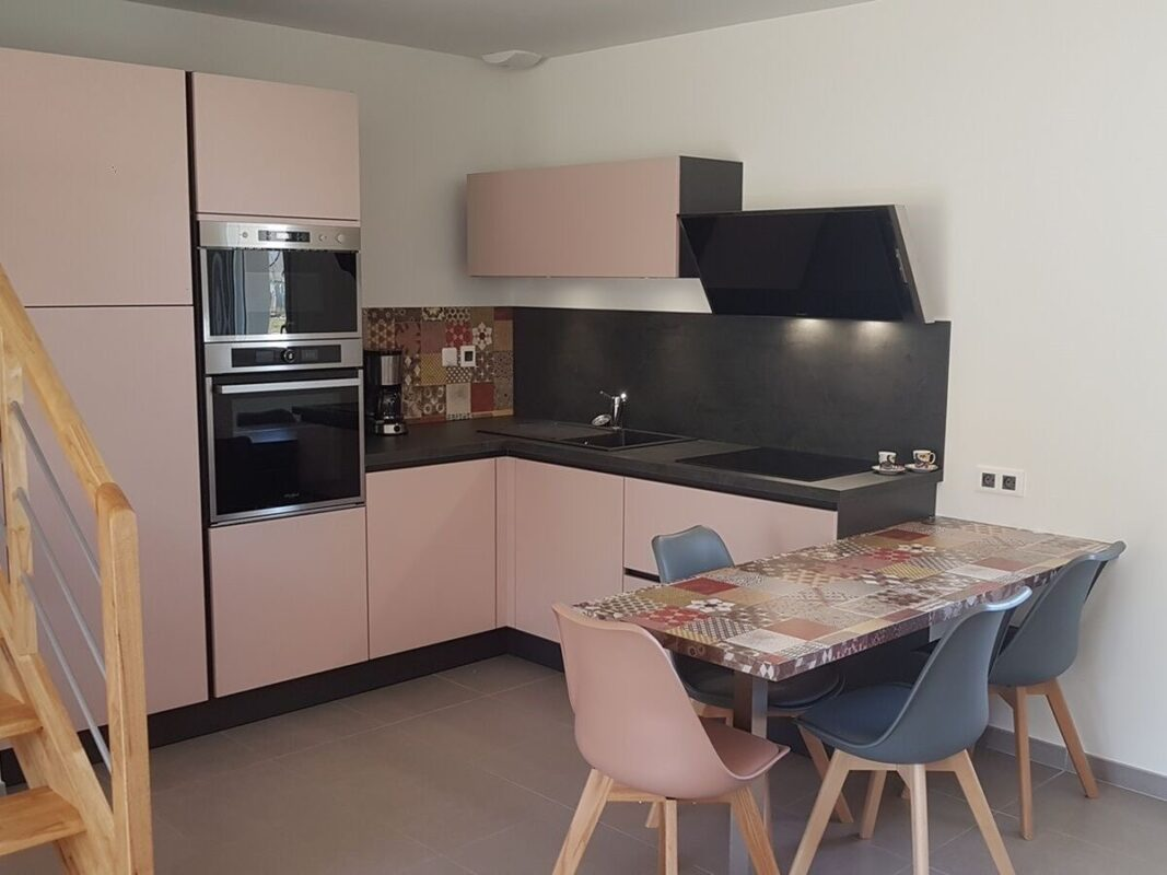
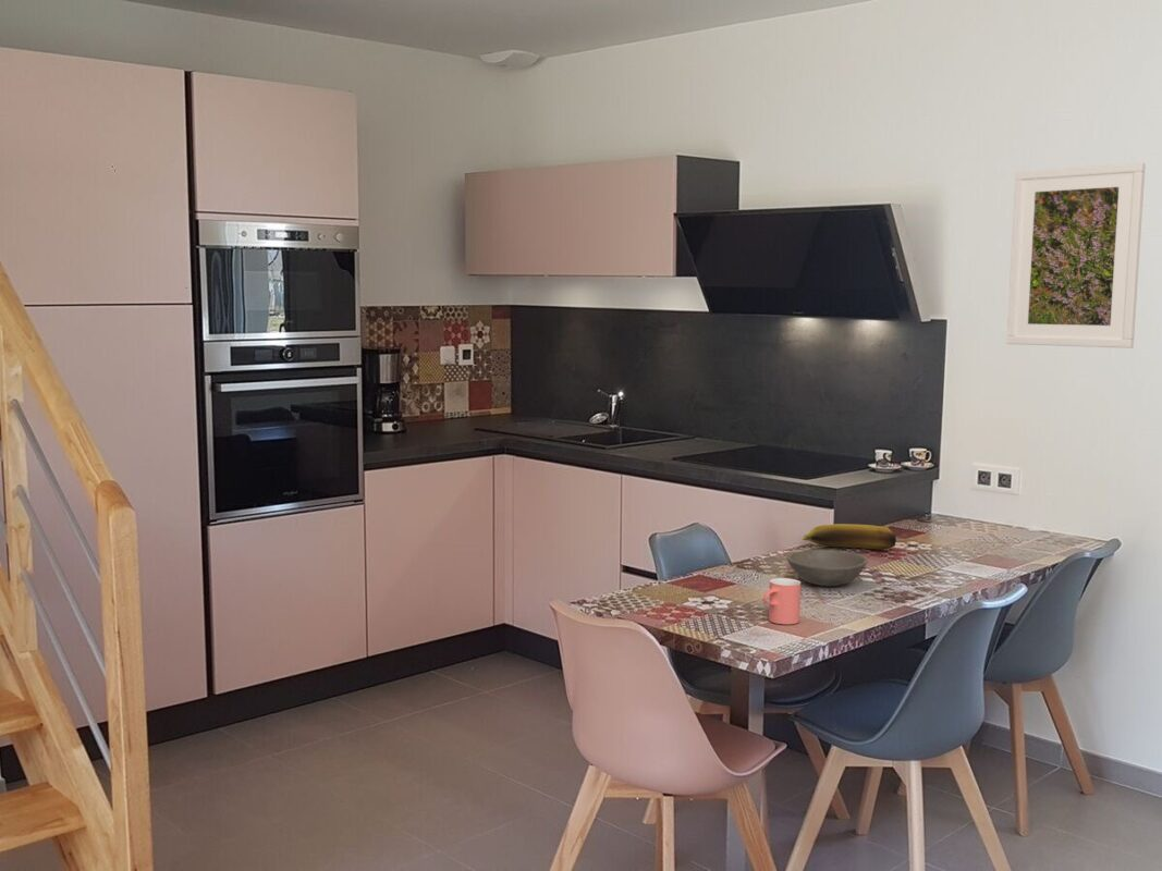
+ cup (780, 602)
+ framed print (1073, 257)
+ banana (848, 538)
+ soup bowl (825, 569)
